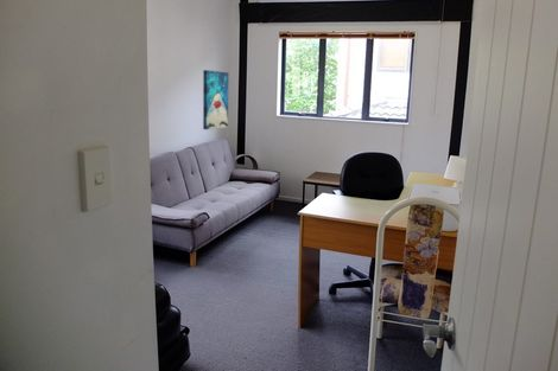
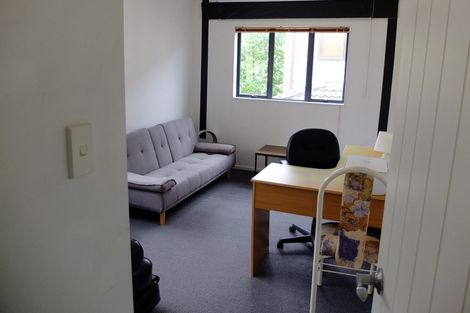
- wall art (216, 100)
